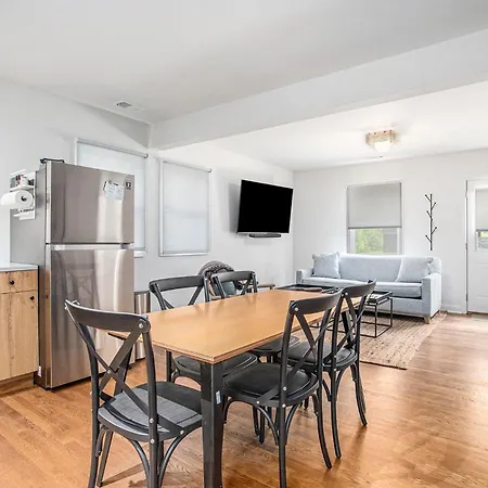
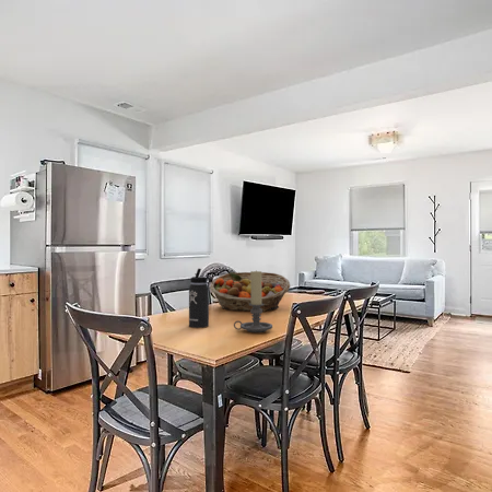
+ candle holder (253, 300)
+ fruit basket (249, 290)
+ thermos bottle (200, 296)
